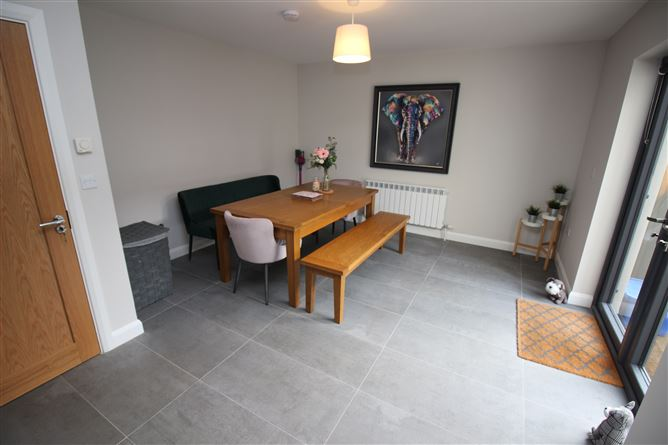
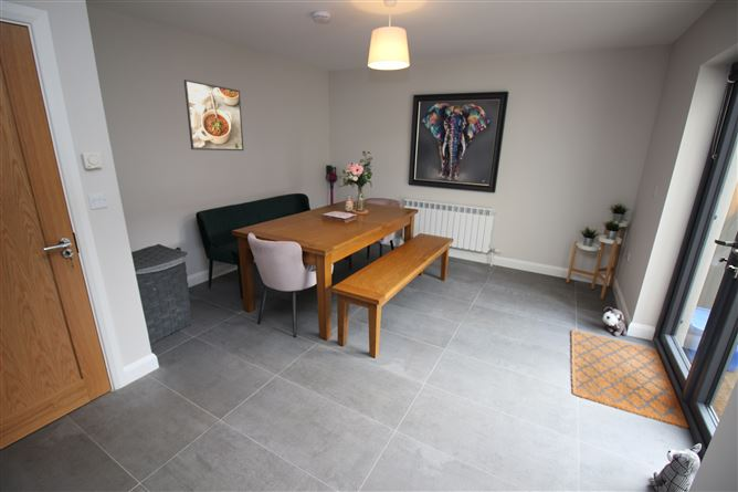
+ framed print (217, 118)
